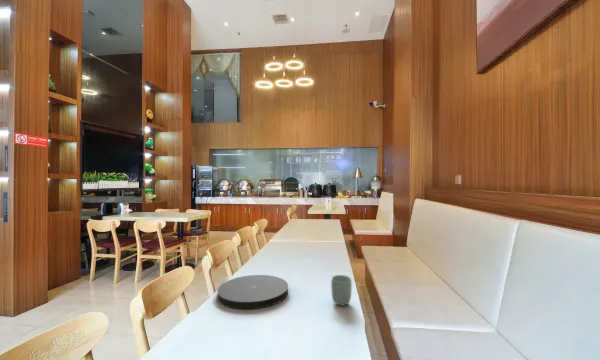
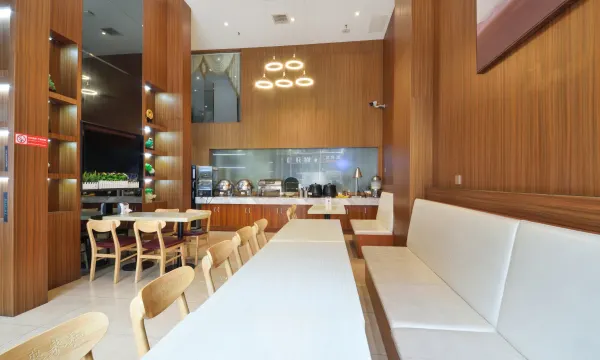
- plate (253, 290)
- cup (341, 290)
